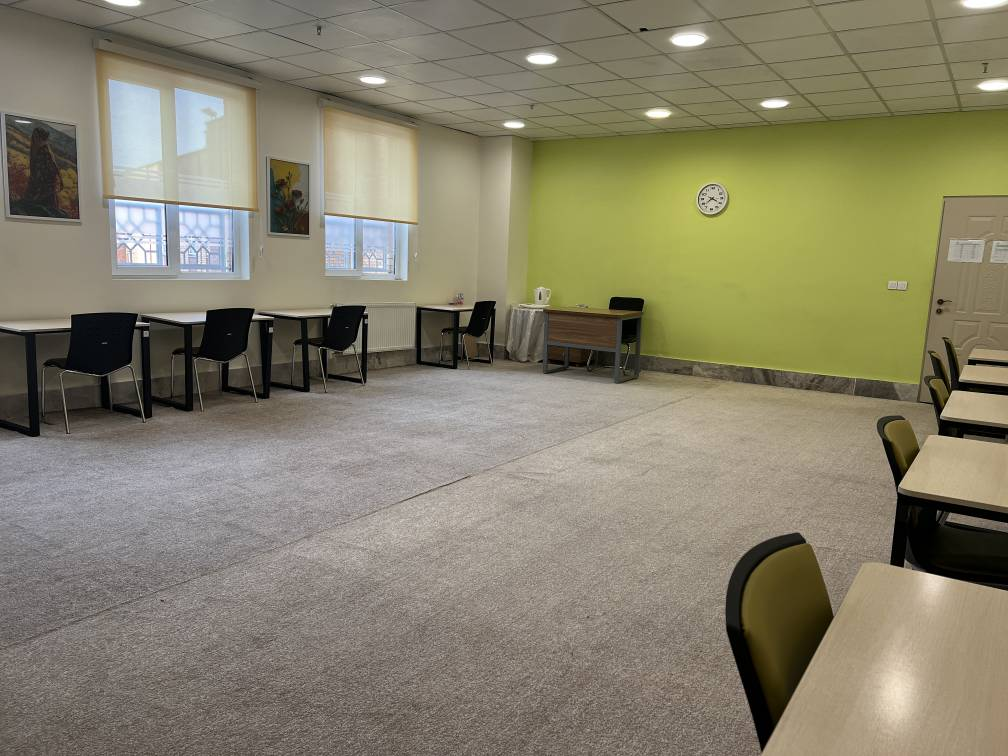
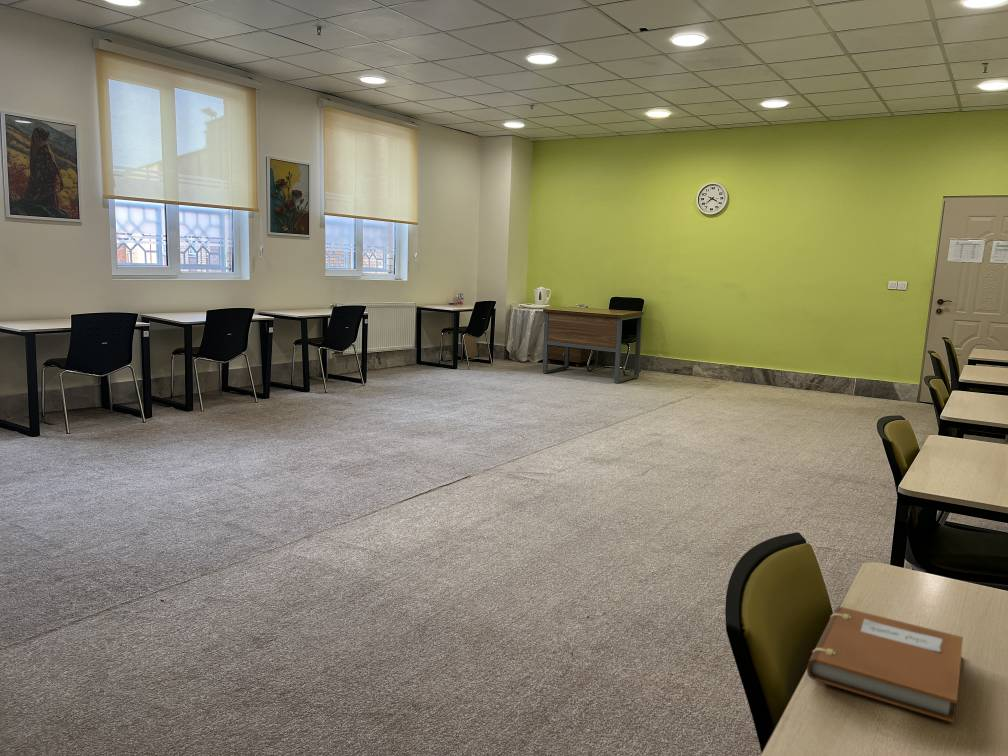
+ notebook (887, 655)
